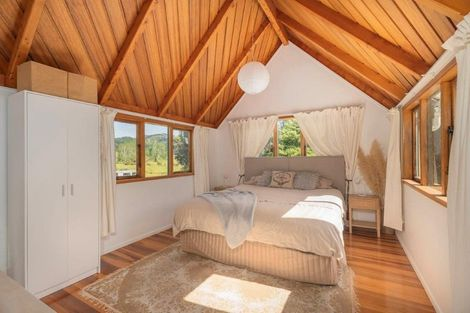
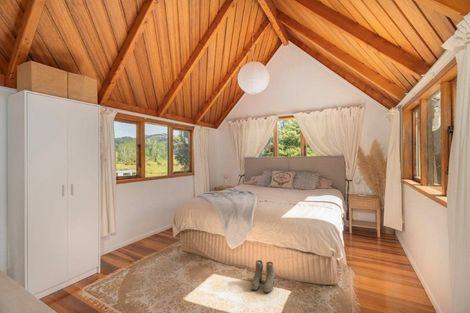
+ boots (262, 274)
